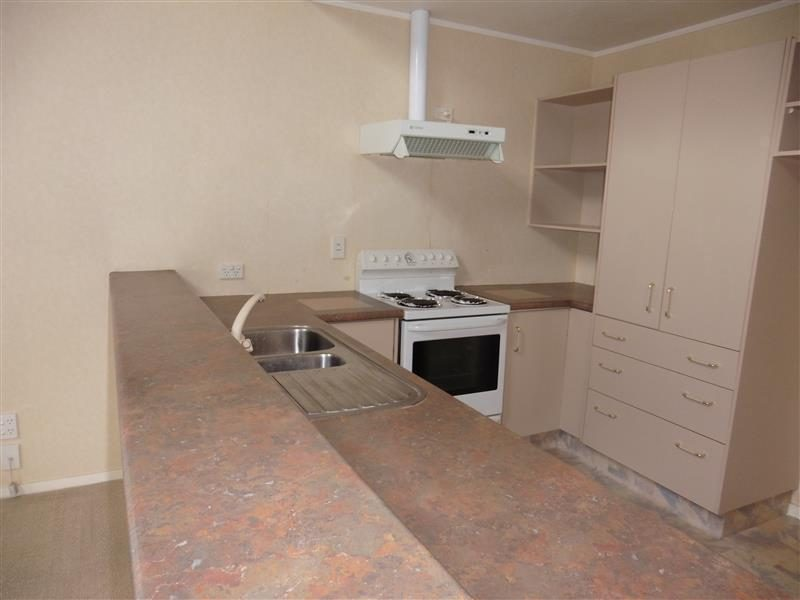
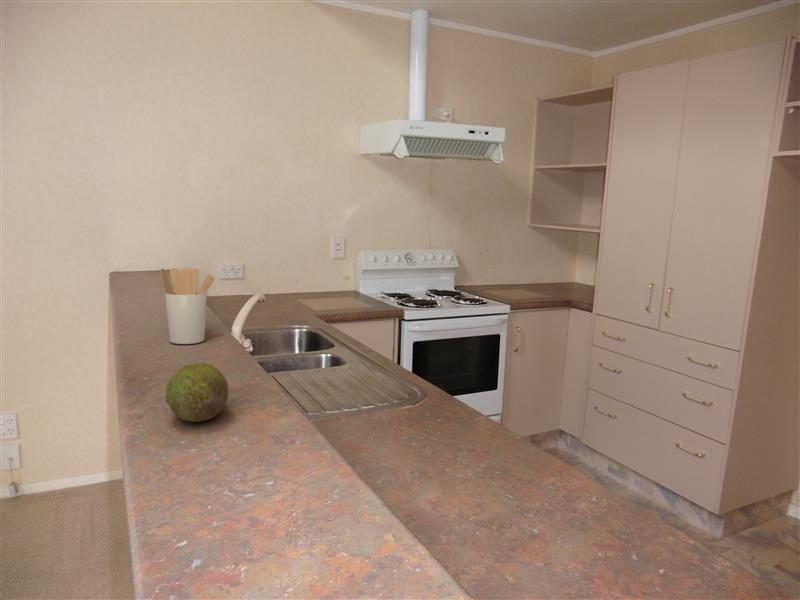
+ fruit (197, 388)
+ utensil holder (185, 303)
